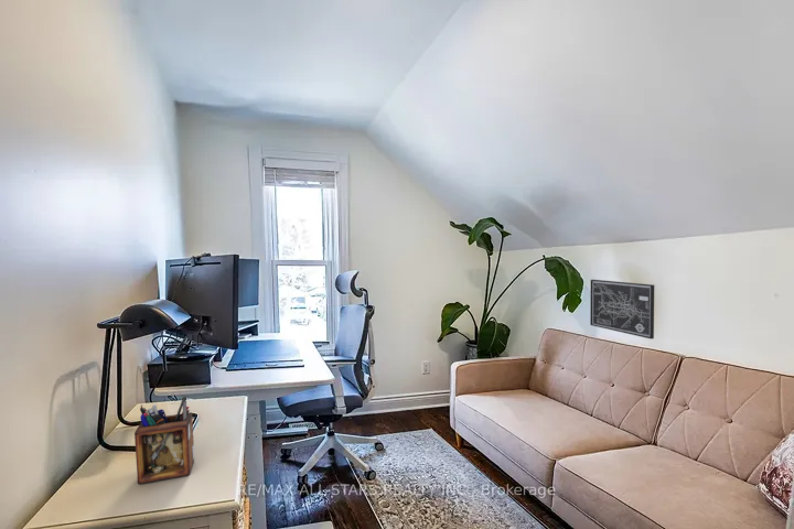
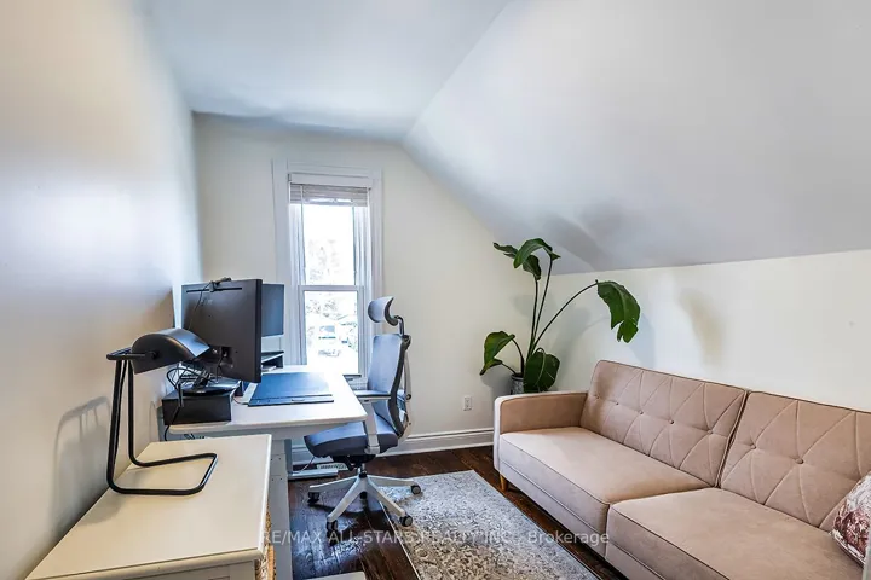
- desk organizer (165, 436)
- wall art (619, 306)
